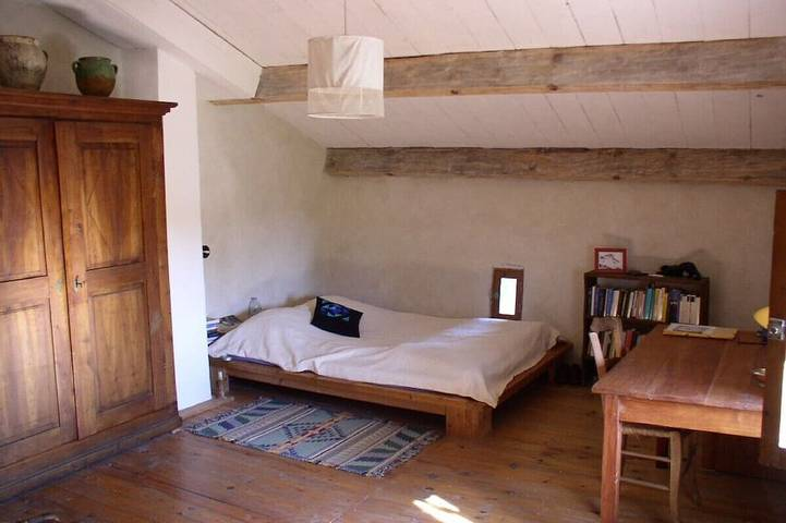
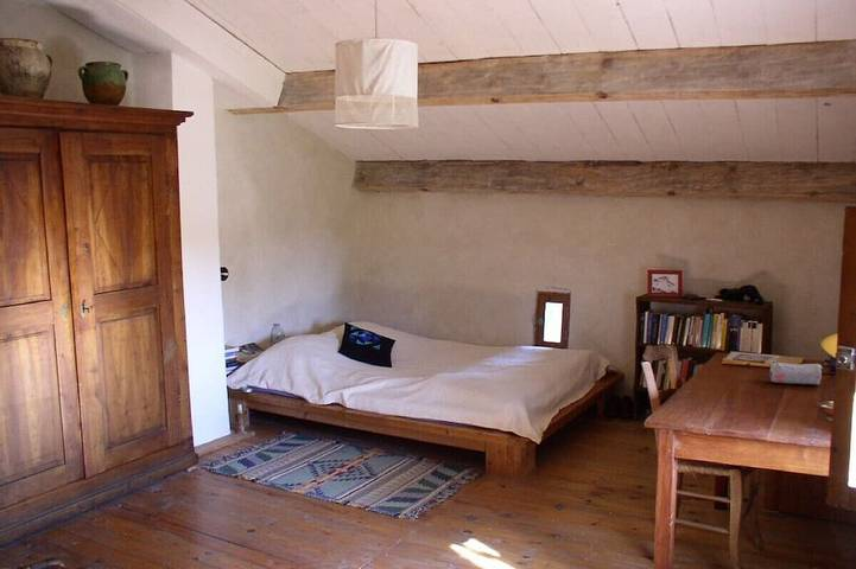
+ pencil case (794, 372)
